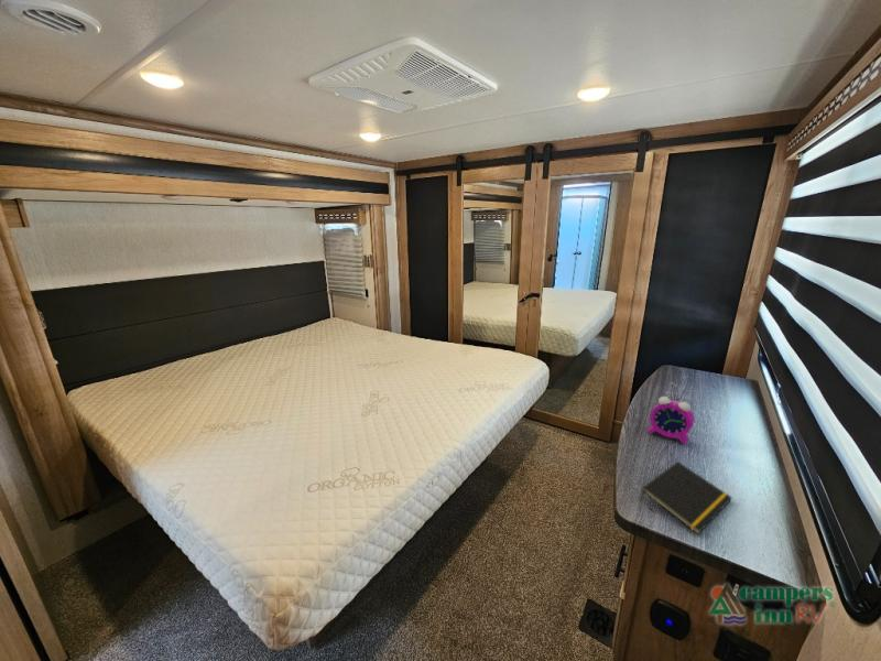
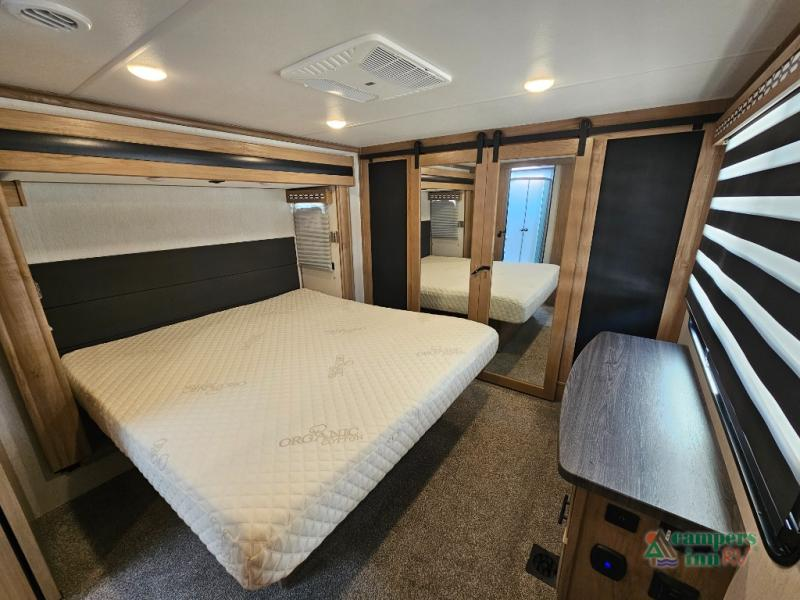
- notepad (686, 494)
- alarm clock (672, 415)
